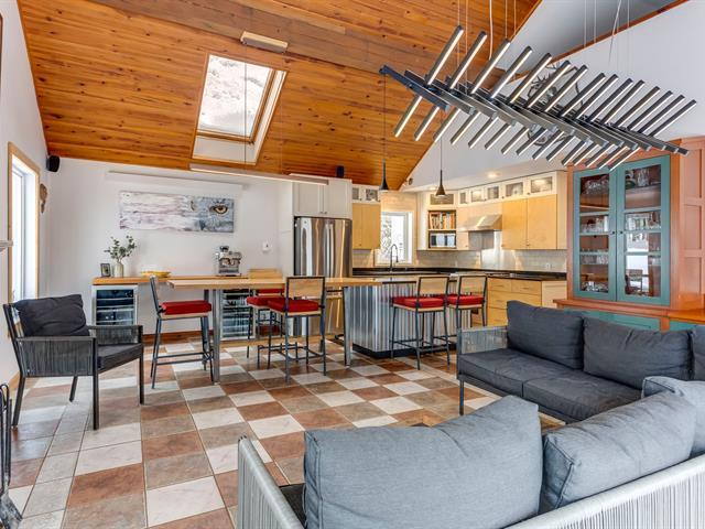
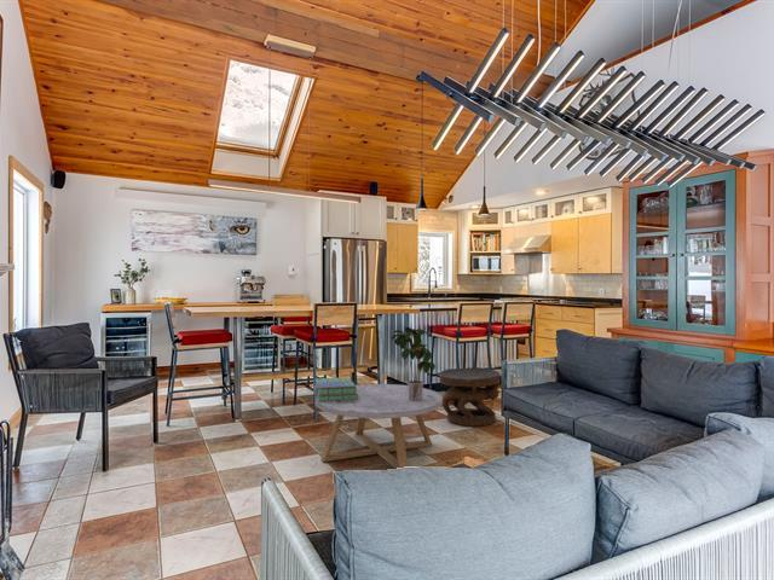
+ stack of books (334, 388)
+ coffee table (379, 417)
+ potted plant (414, 362)
+ side table (470, 395)
